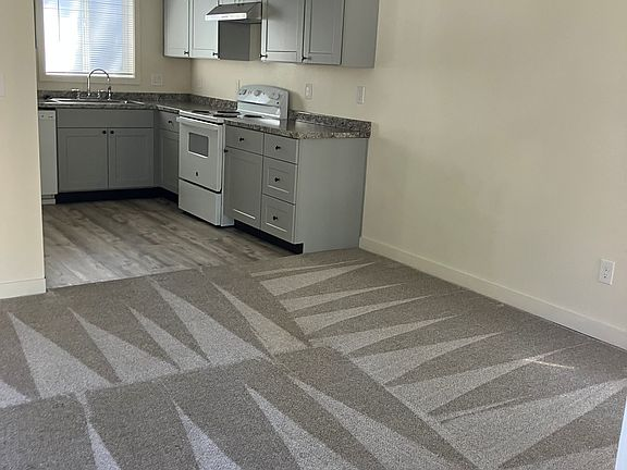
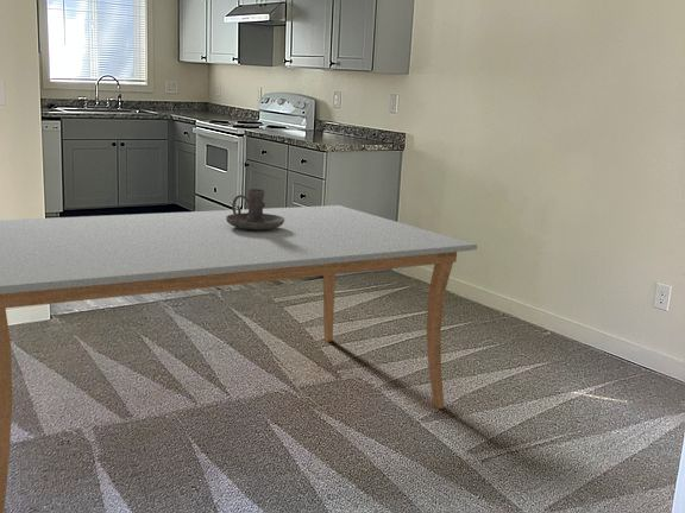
+ candle holder (251, 207)
+ dining table (202, 287)
